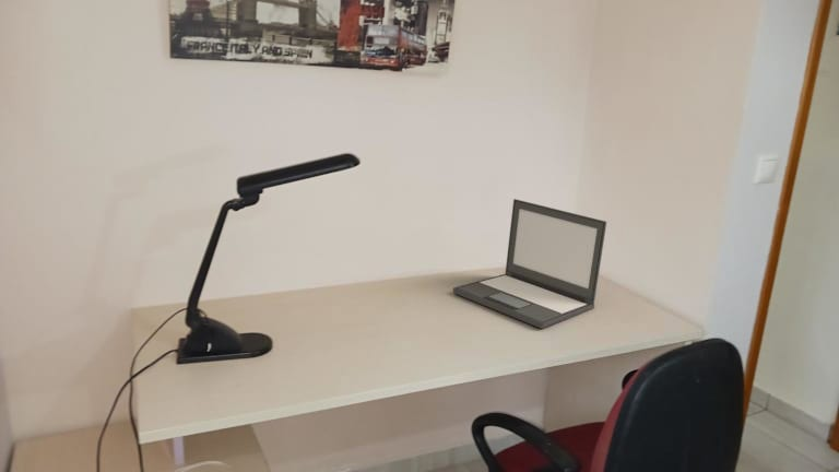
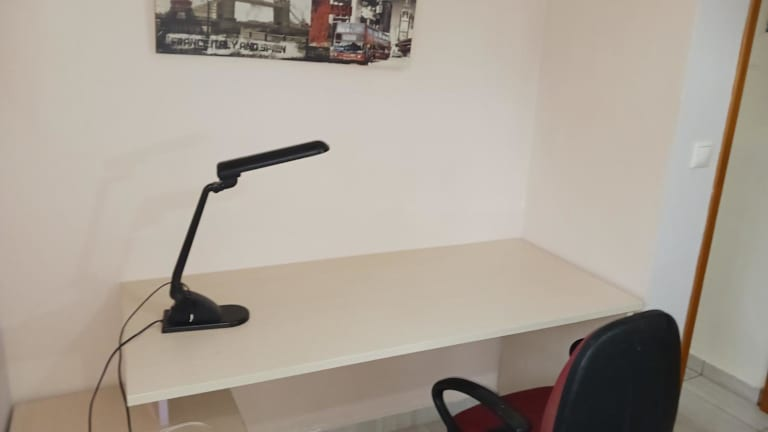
- laptop (528, 258)
